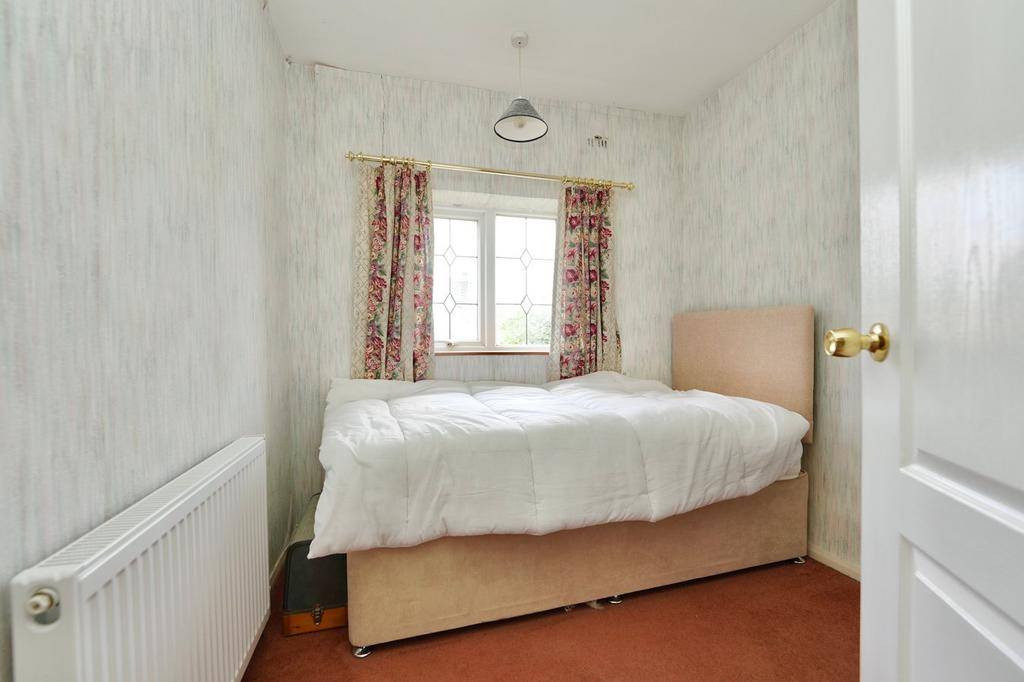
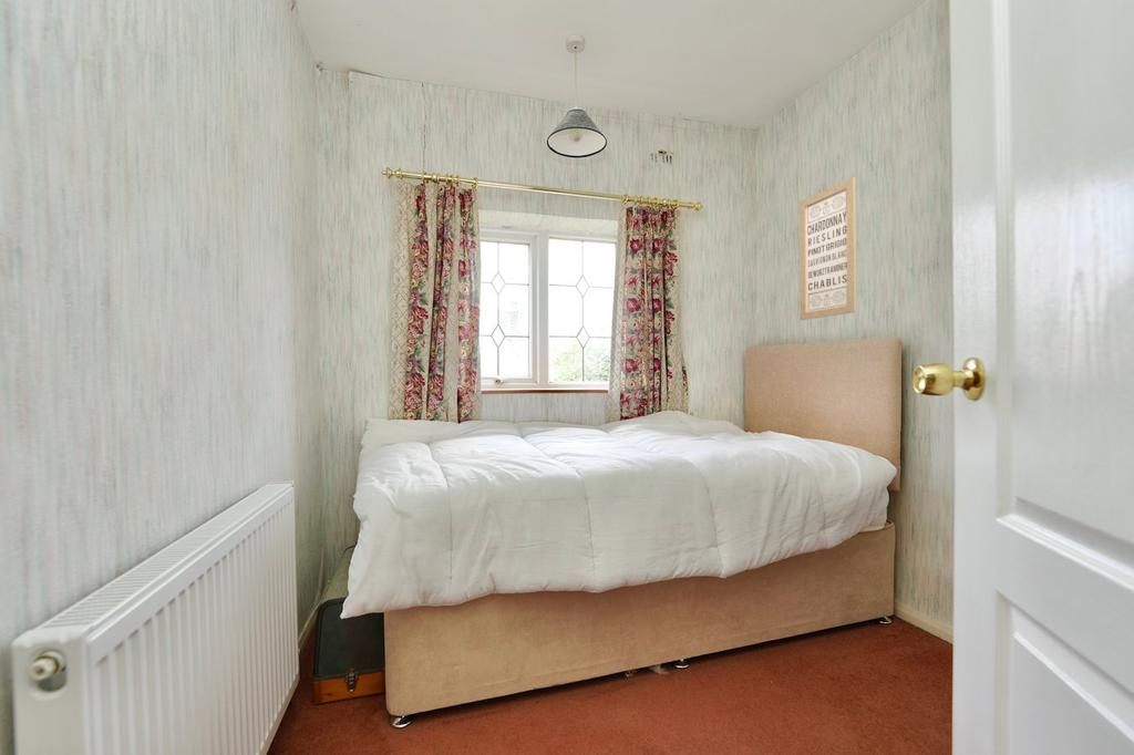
+ wall art (825, 254)
